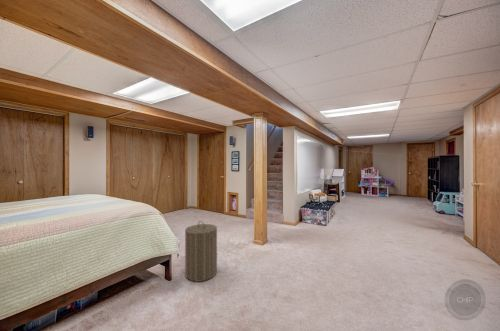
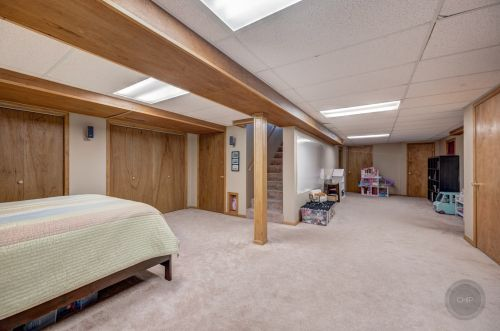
- laundry hamper (201, 247)
